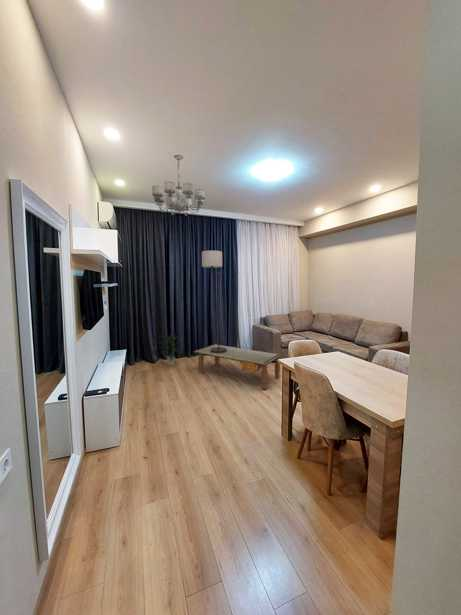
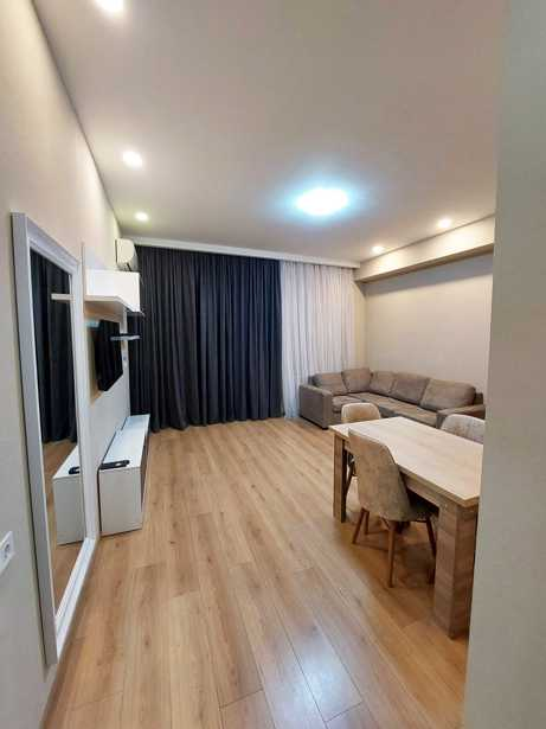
- indoor plant (170, 348)
- coffee table (235, 360)
- lamp (218, 301)
- chandelier (178, 185)
